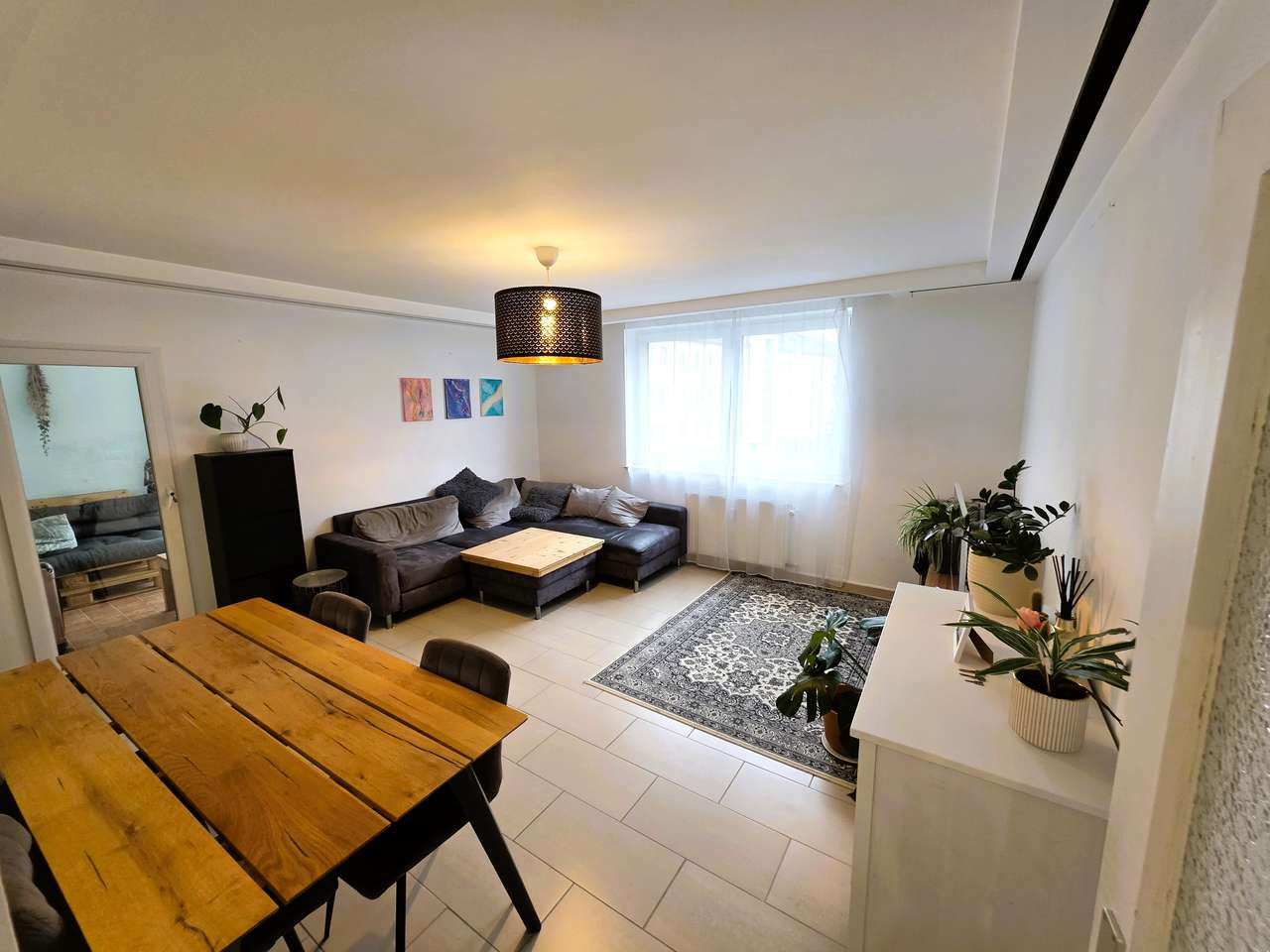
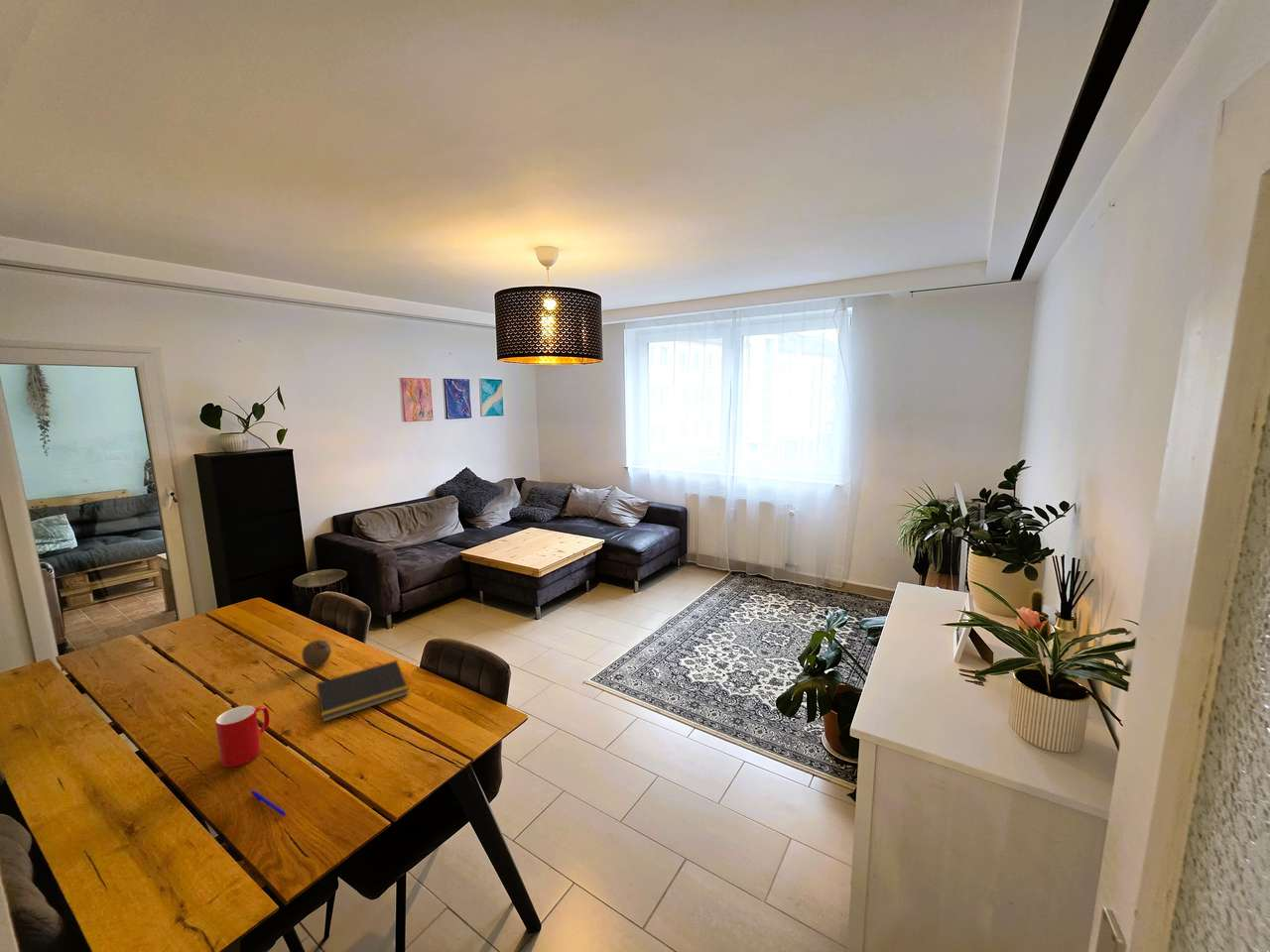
+ notepad (362, 688)
+ cup (246, 732)
+ fruit (317, 653)
+ pen (269, 803)
